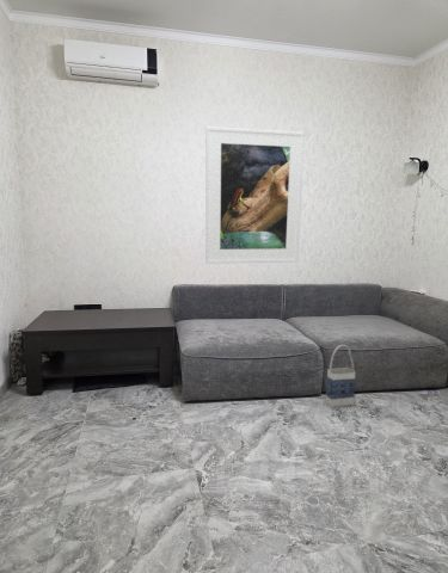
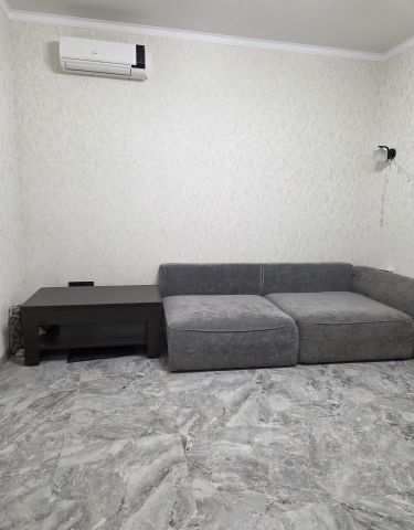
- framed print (254, 198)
- bag (340, 374)
